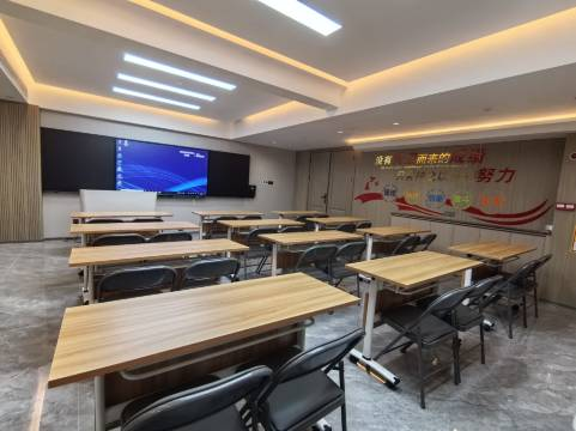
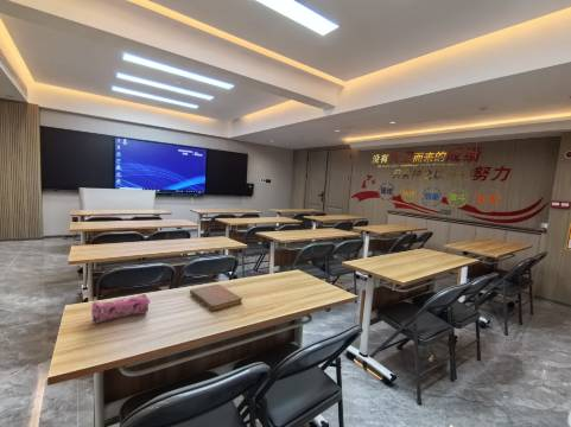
+ pencil case (121, 307)
+ notebook (215, 295)
